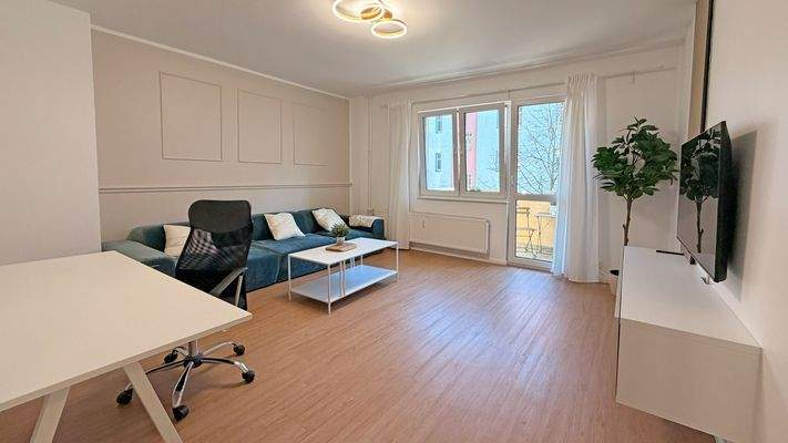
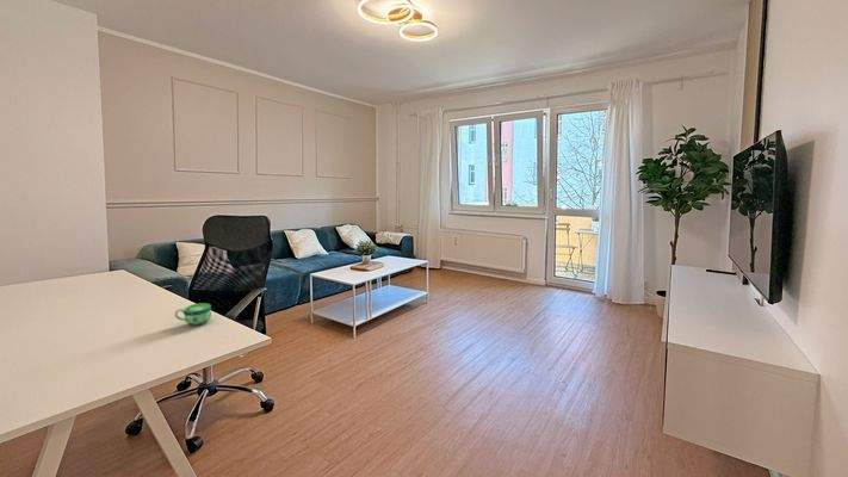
+ cup (193, 315)
